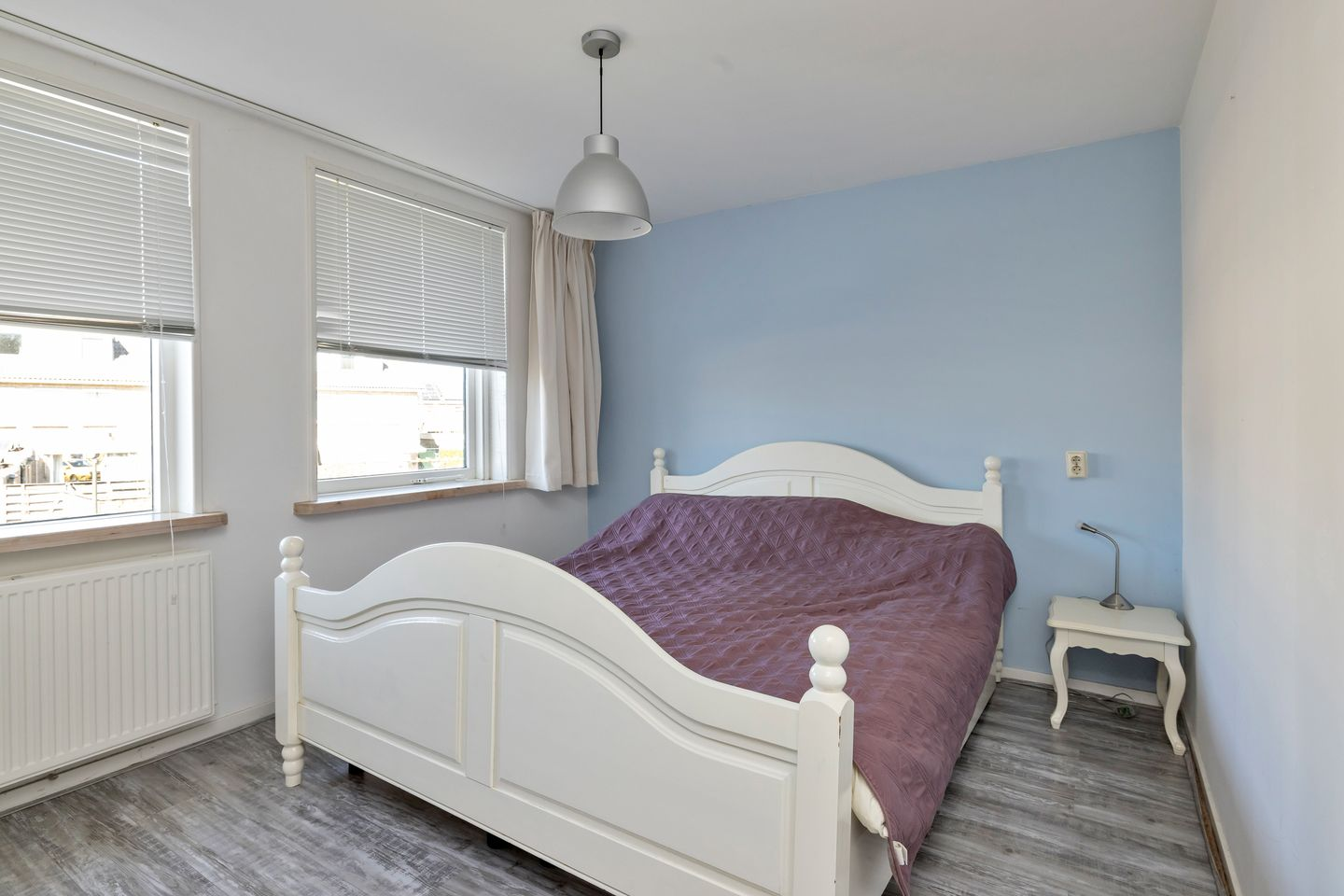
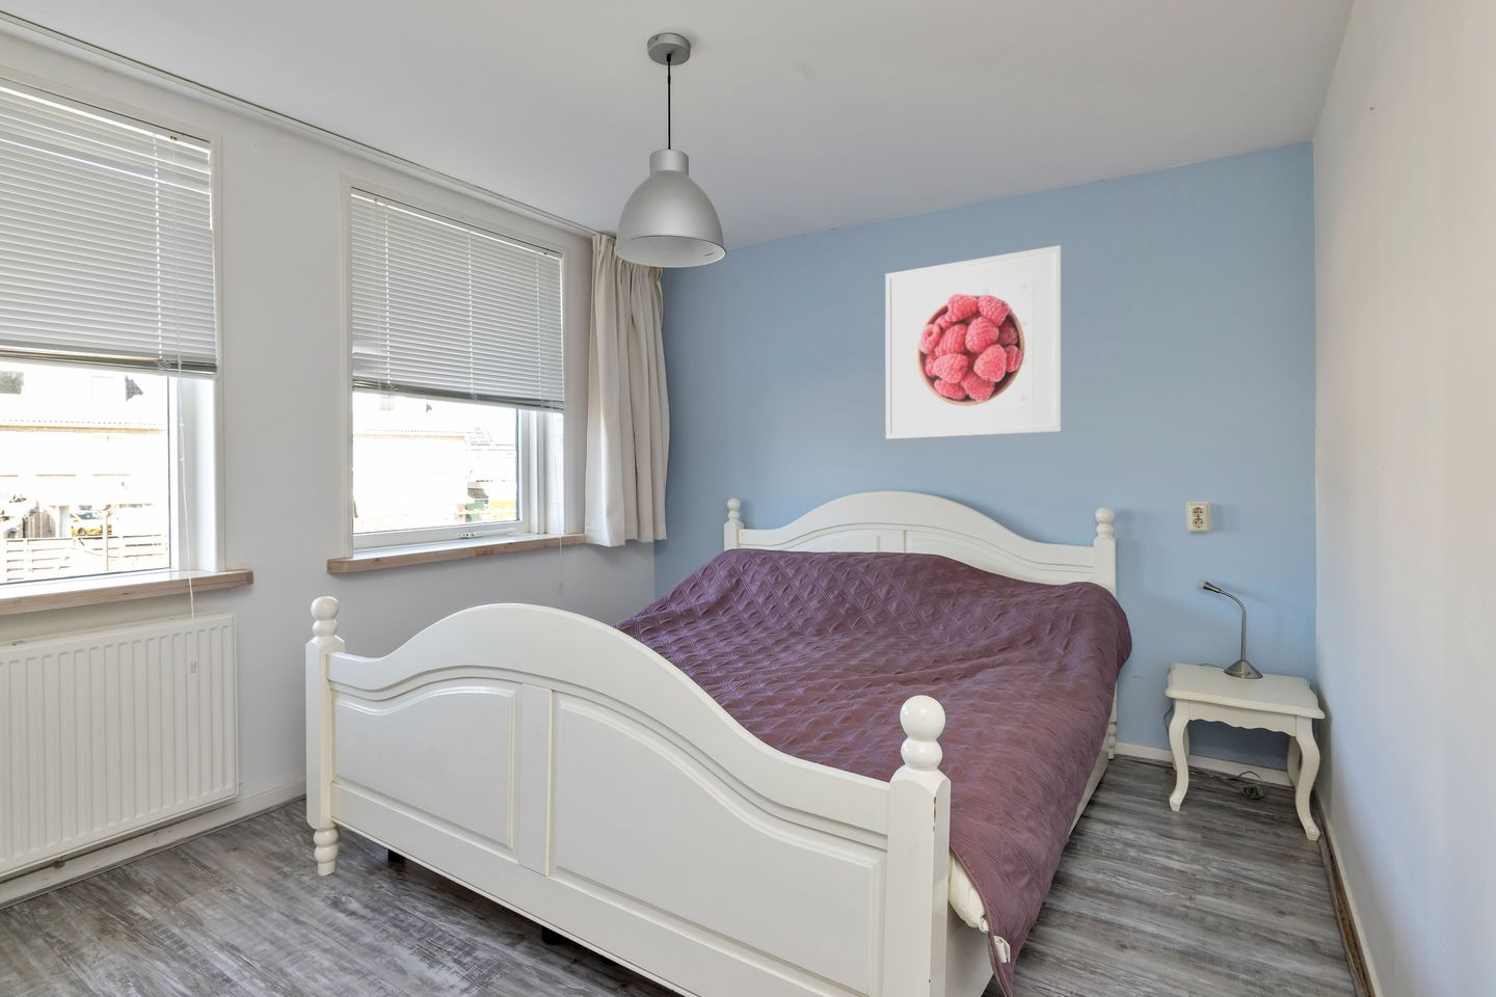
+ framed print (968, 348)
